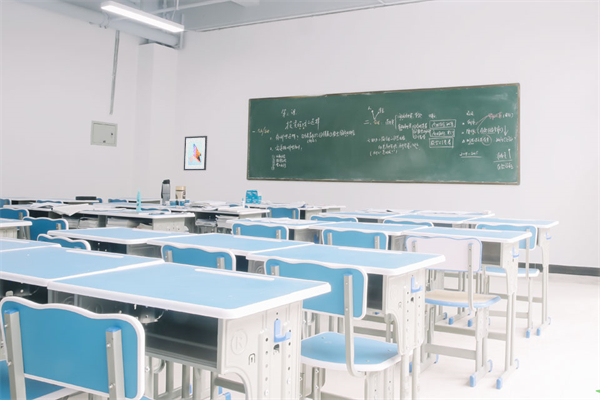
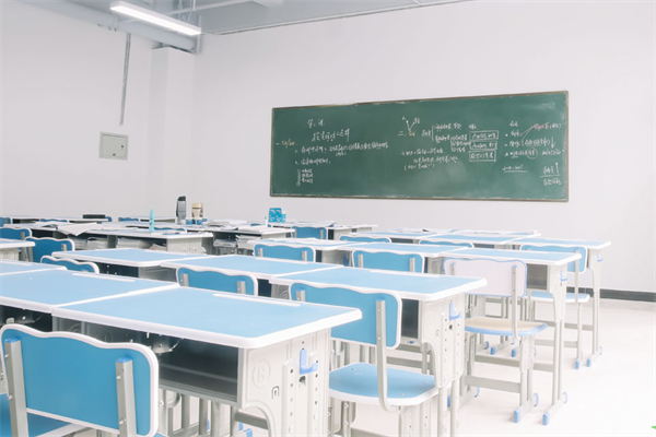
- wall art (195, 153)
